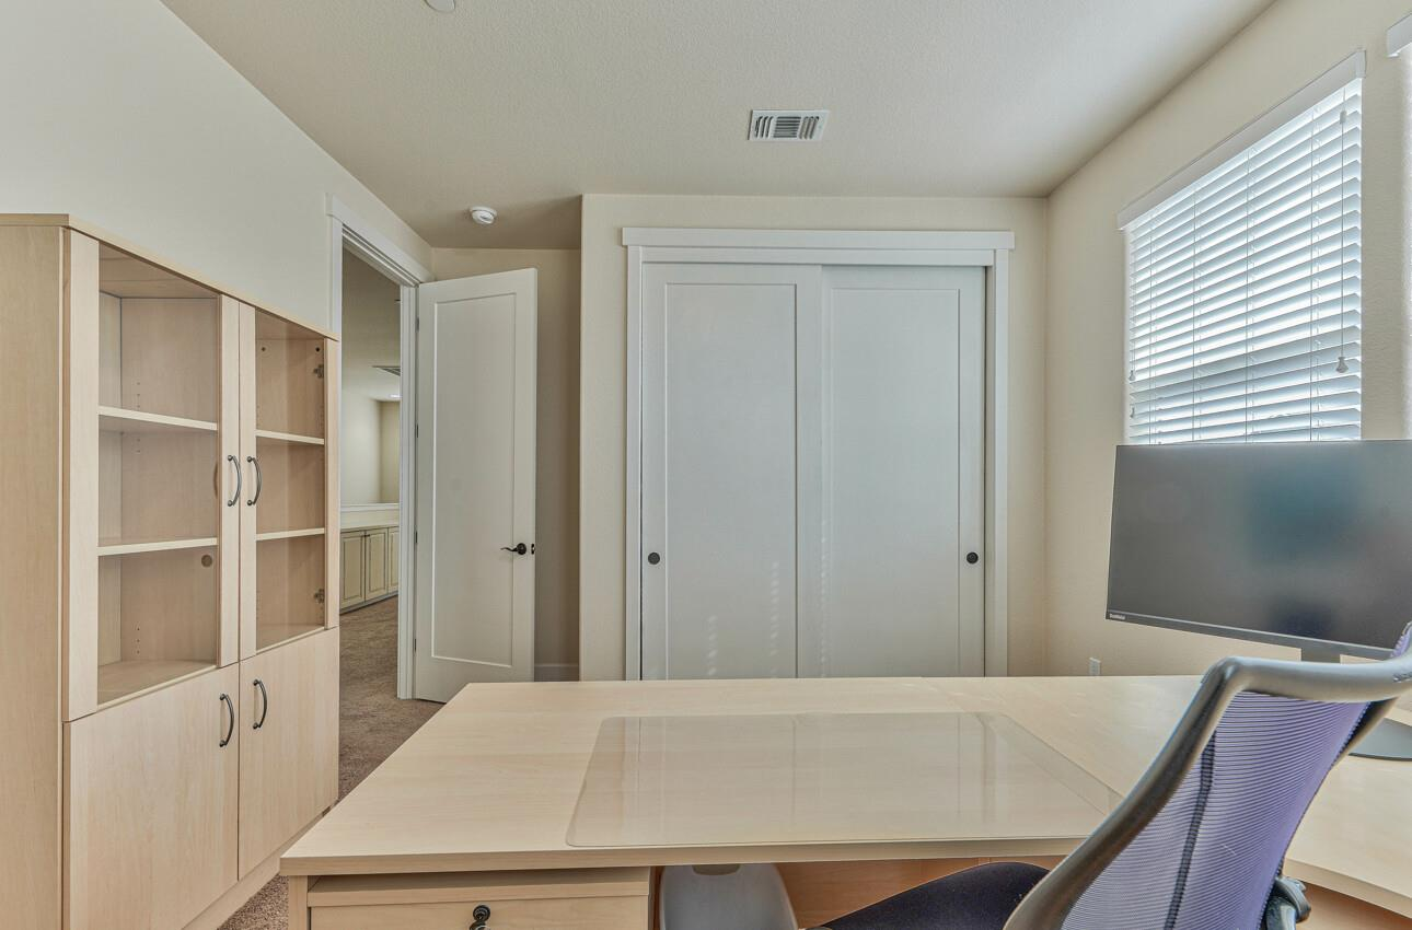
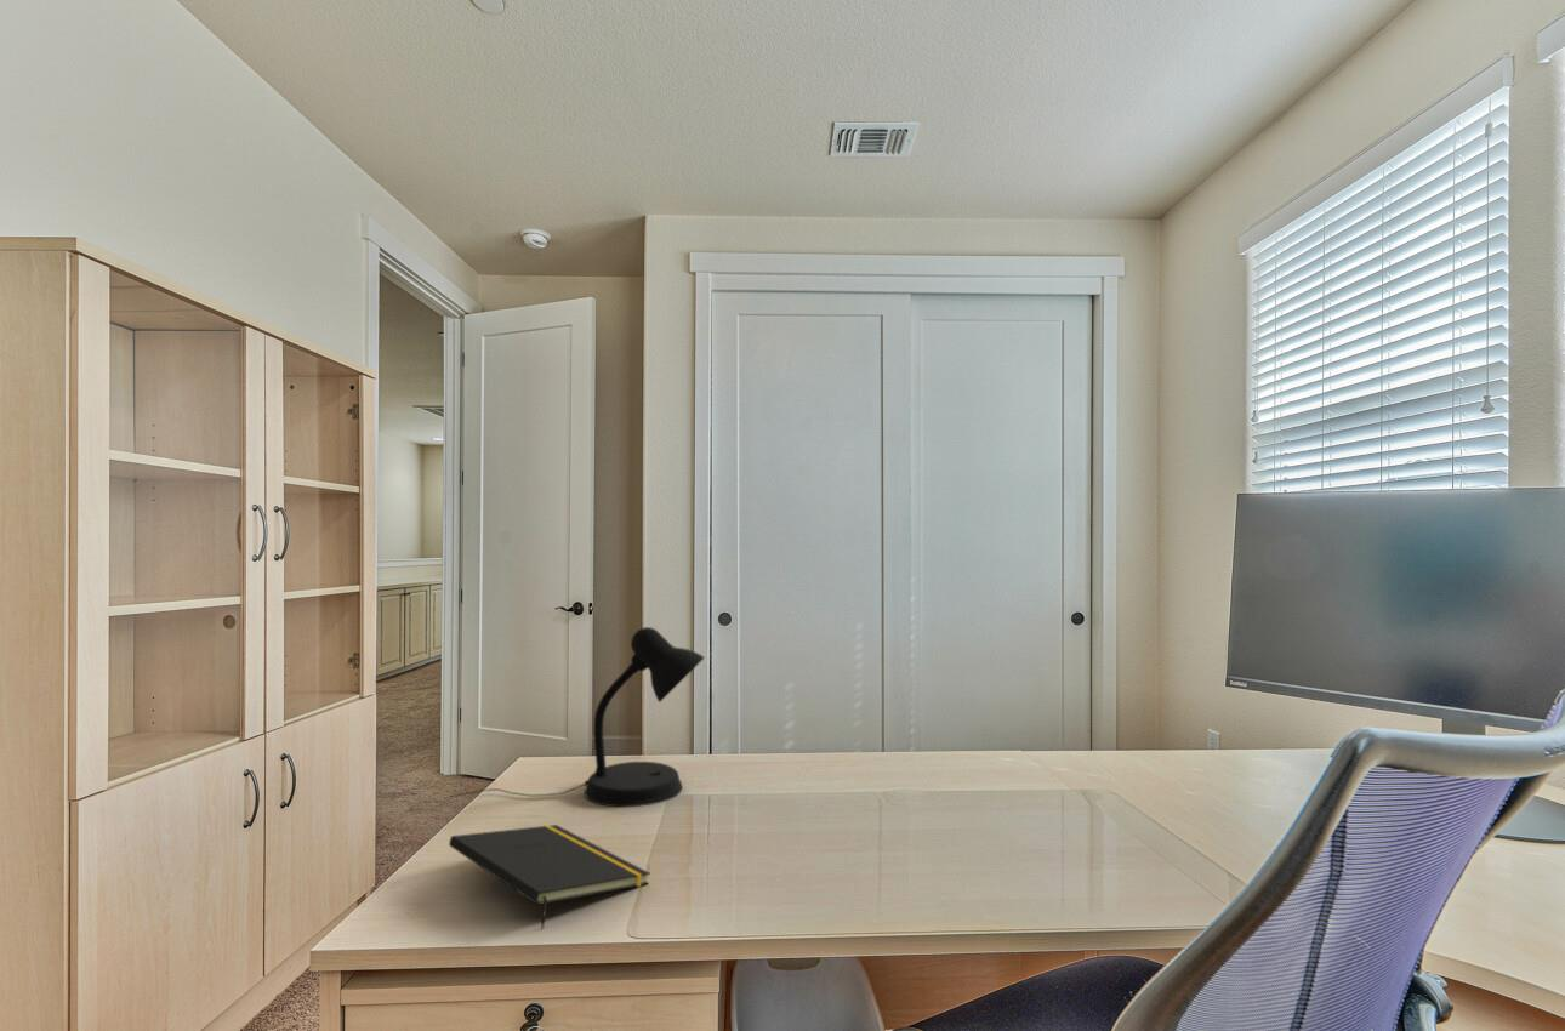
+ notepad (547, 859)
+ desk lamp (596, 710)
